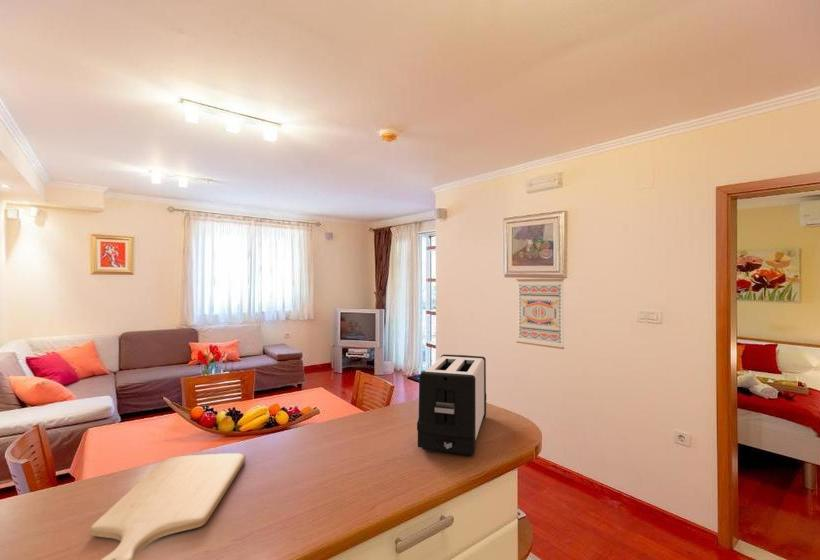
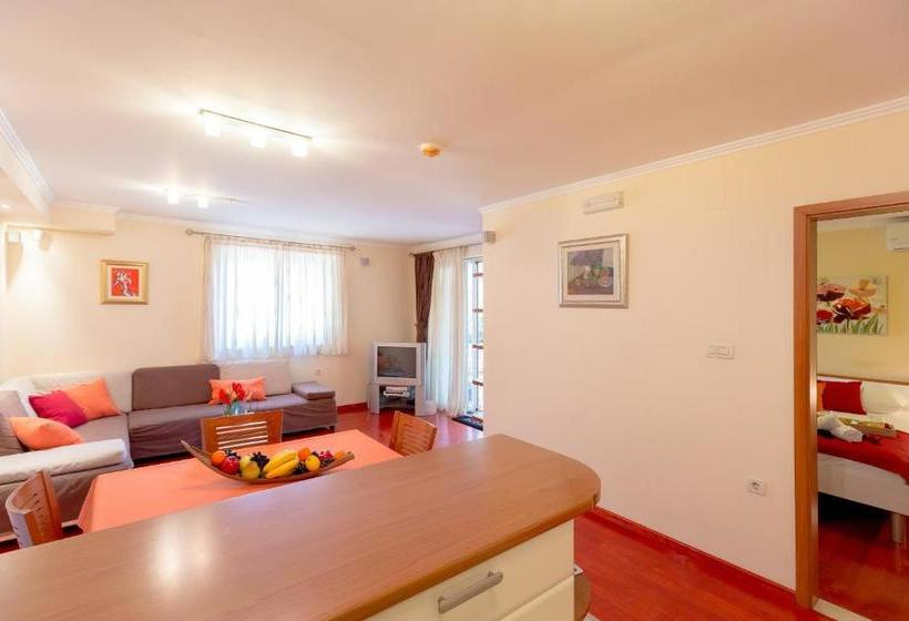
- chopping board (168, 502)
- toaster (455, 398)
- wall art (539, 312)
